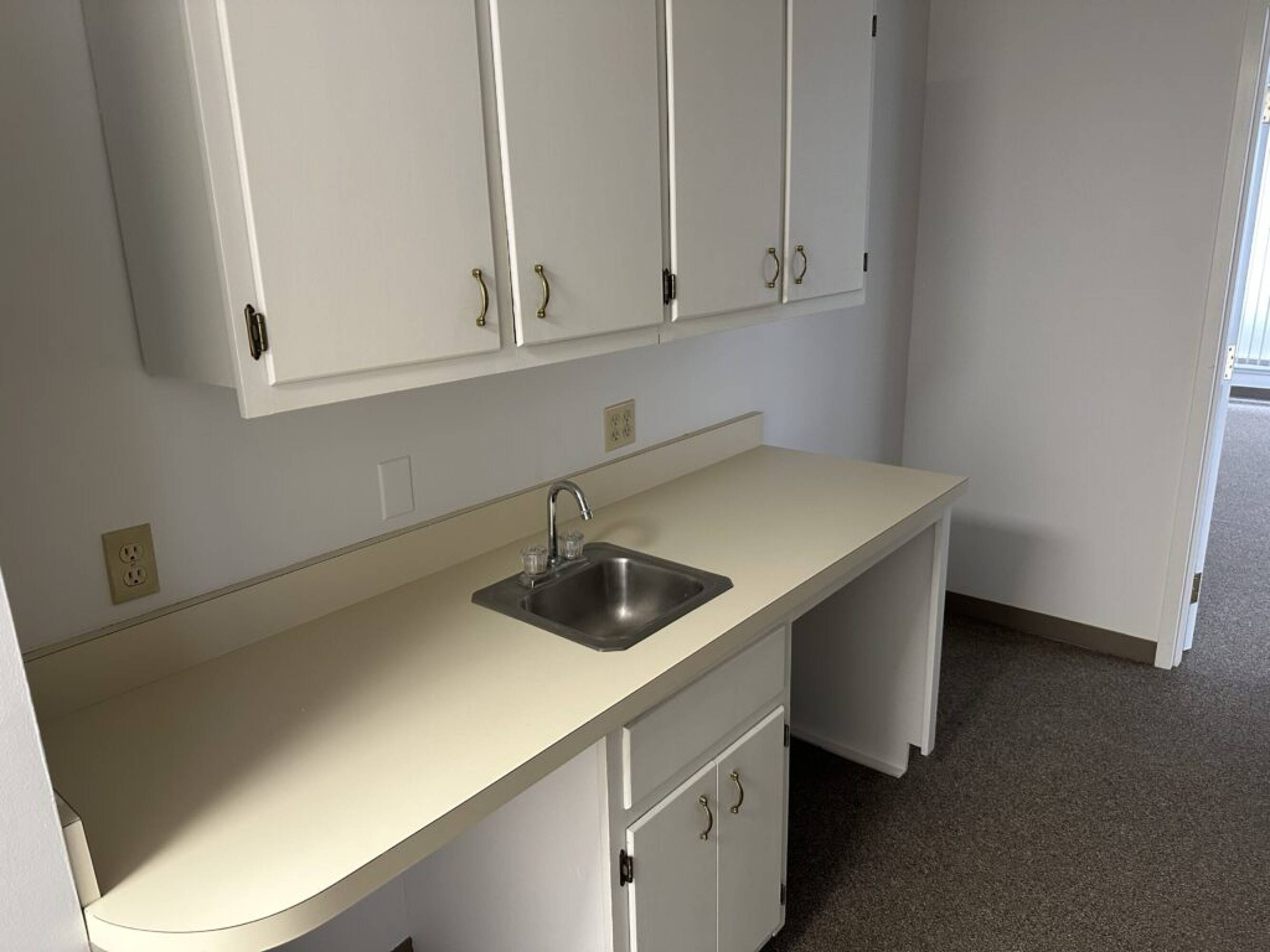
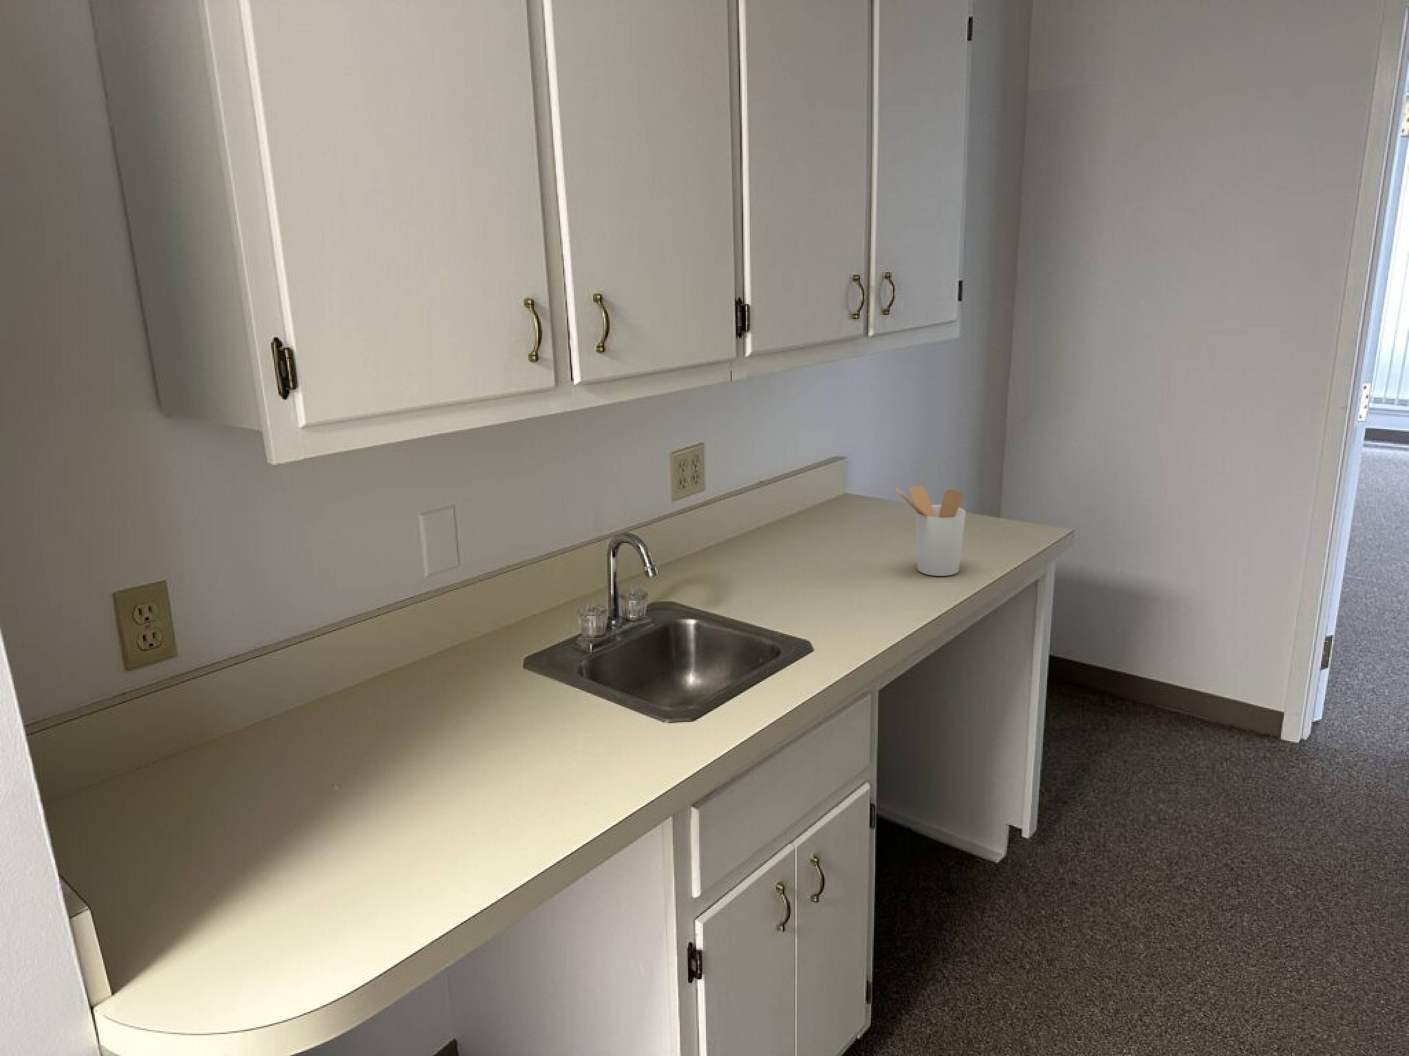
+ utensil holder (927, 528)
